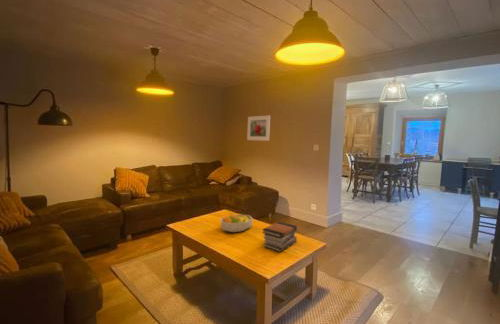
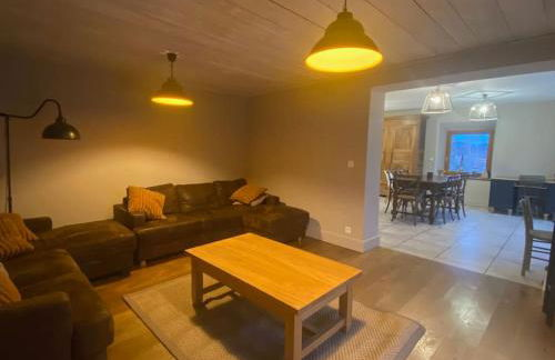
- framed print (258, 128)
- book stack (279, 236)
- fruit bowl (236, 221)
